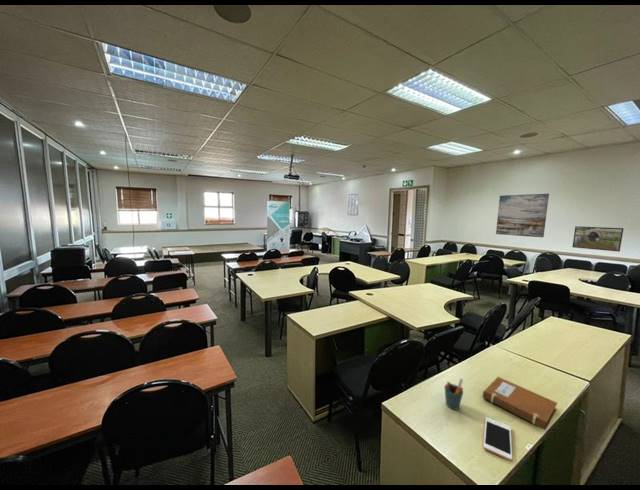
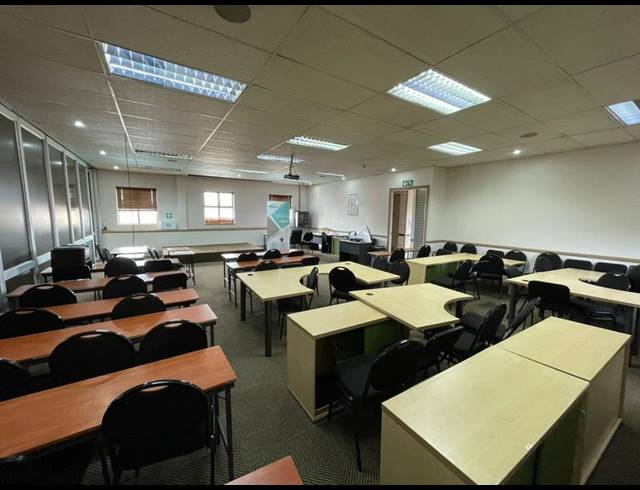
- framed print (596, 238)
- wall art (520, 215)
- pen holder (453, 393)
- cell phone (497, 437)
- notebook (516, 399)
